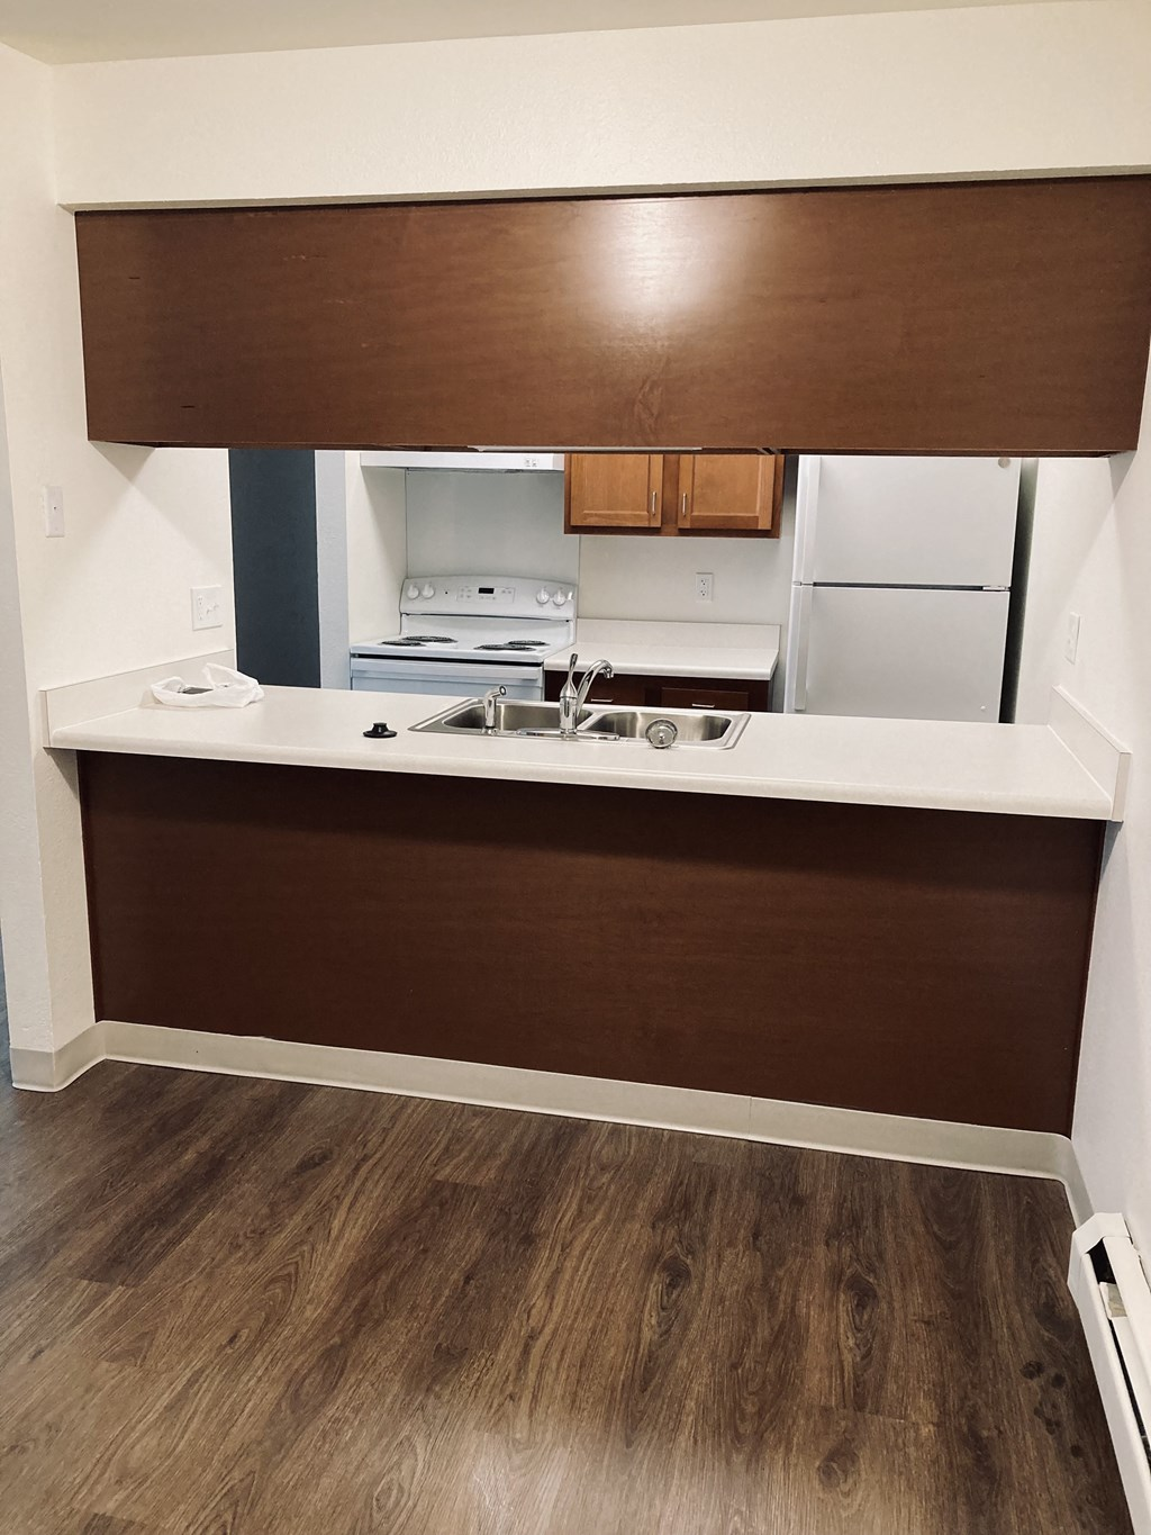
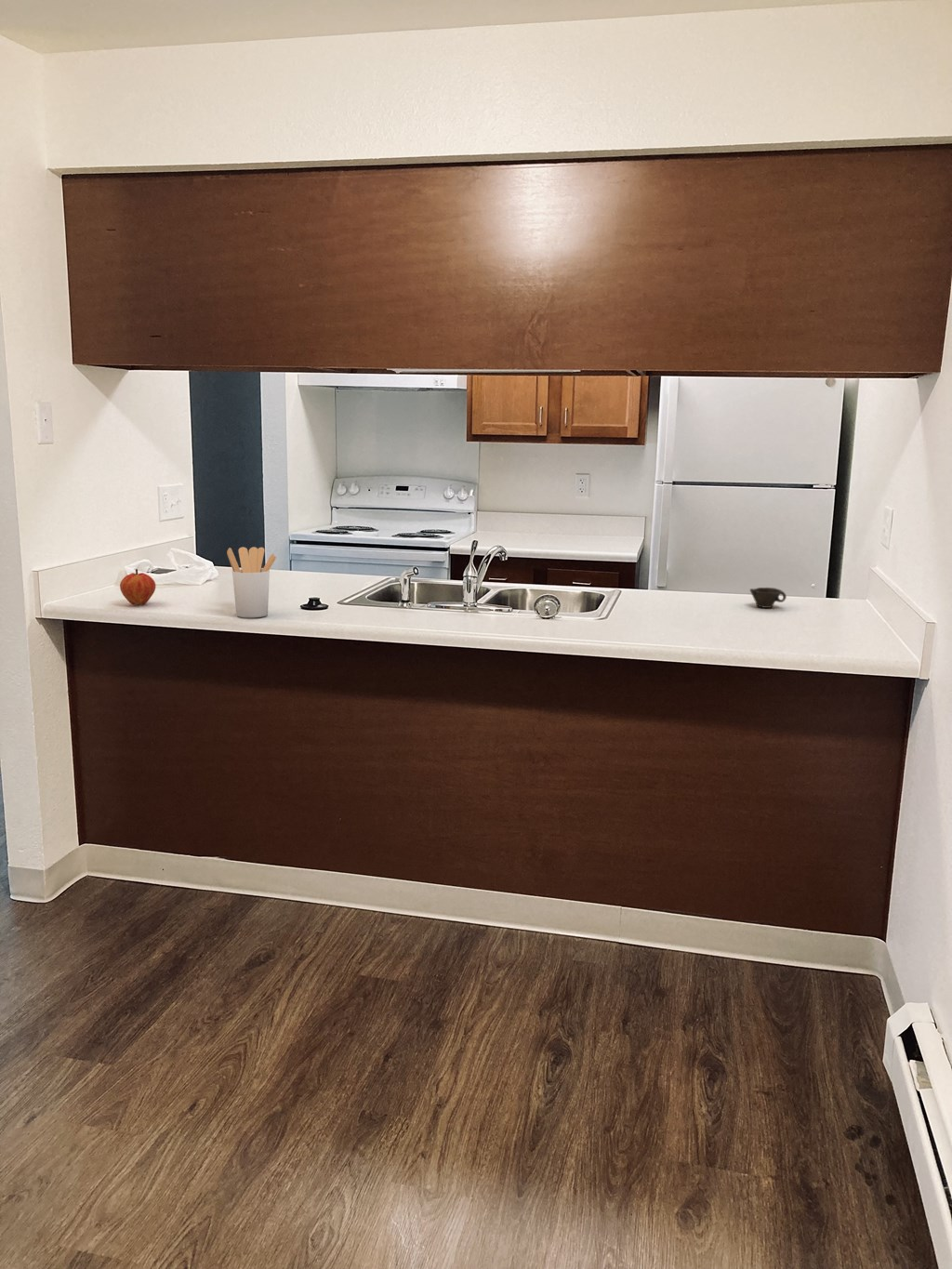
+ utensil holder (251, 580)
+ cup (767, 598)
+ fruit (138, 586)
